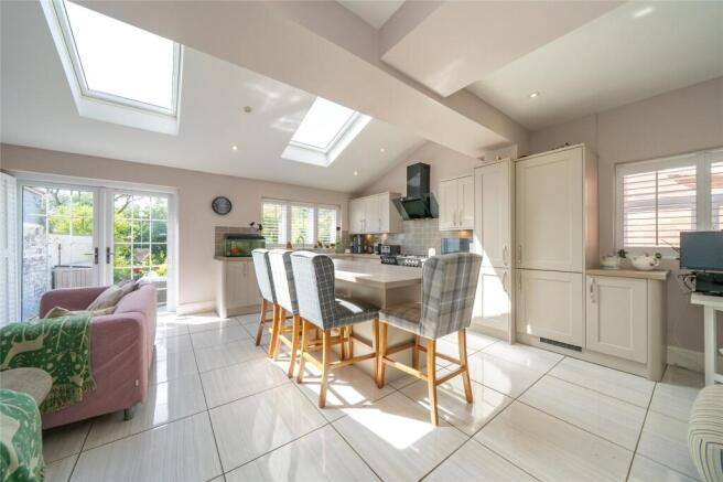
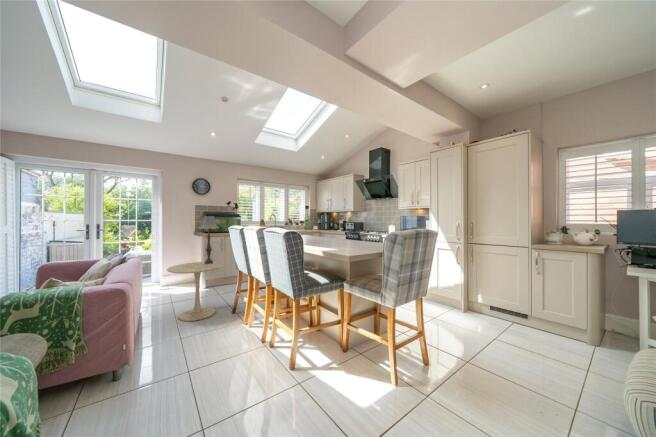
+ side table (197, 290)
+ table lamp (208, 239)
